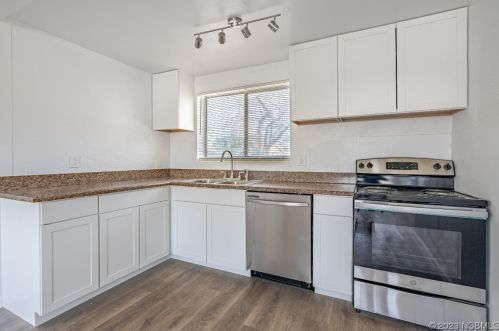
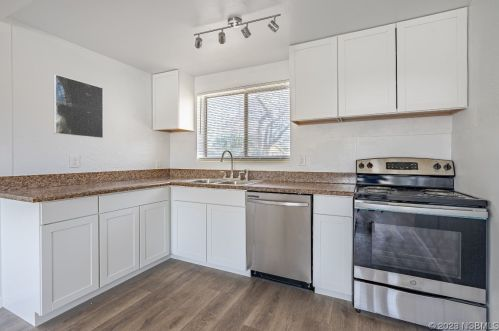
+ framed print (80, 109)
